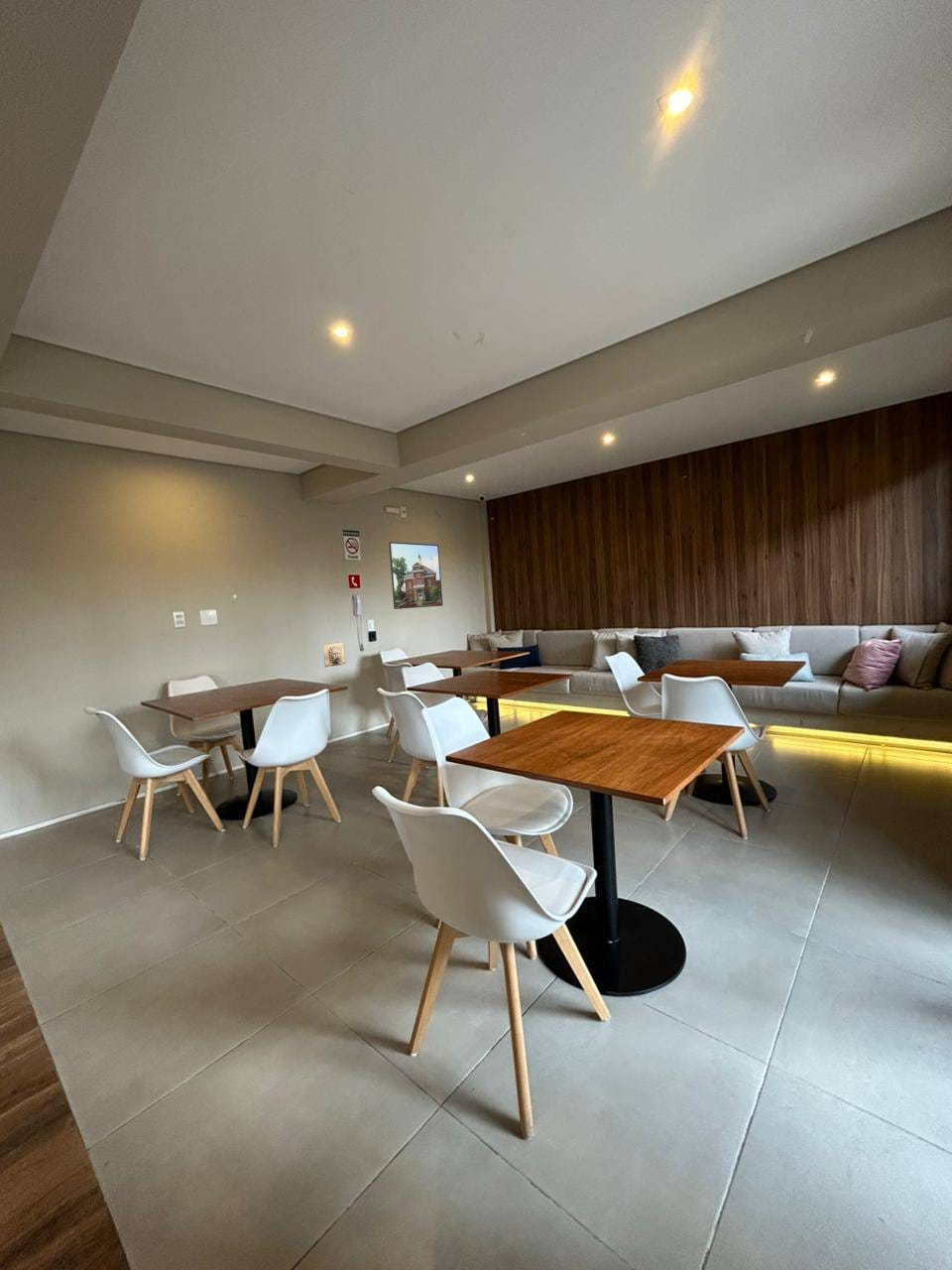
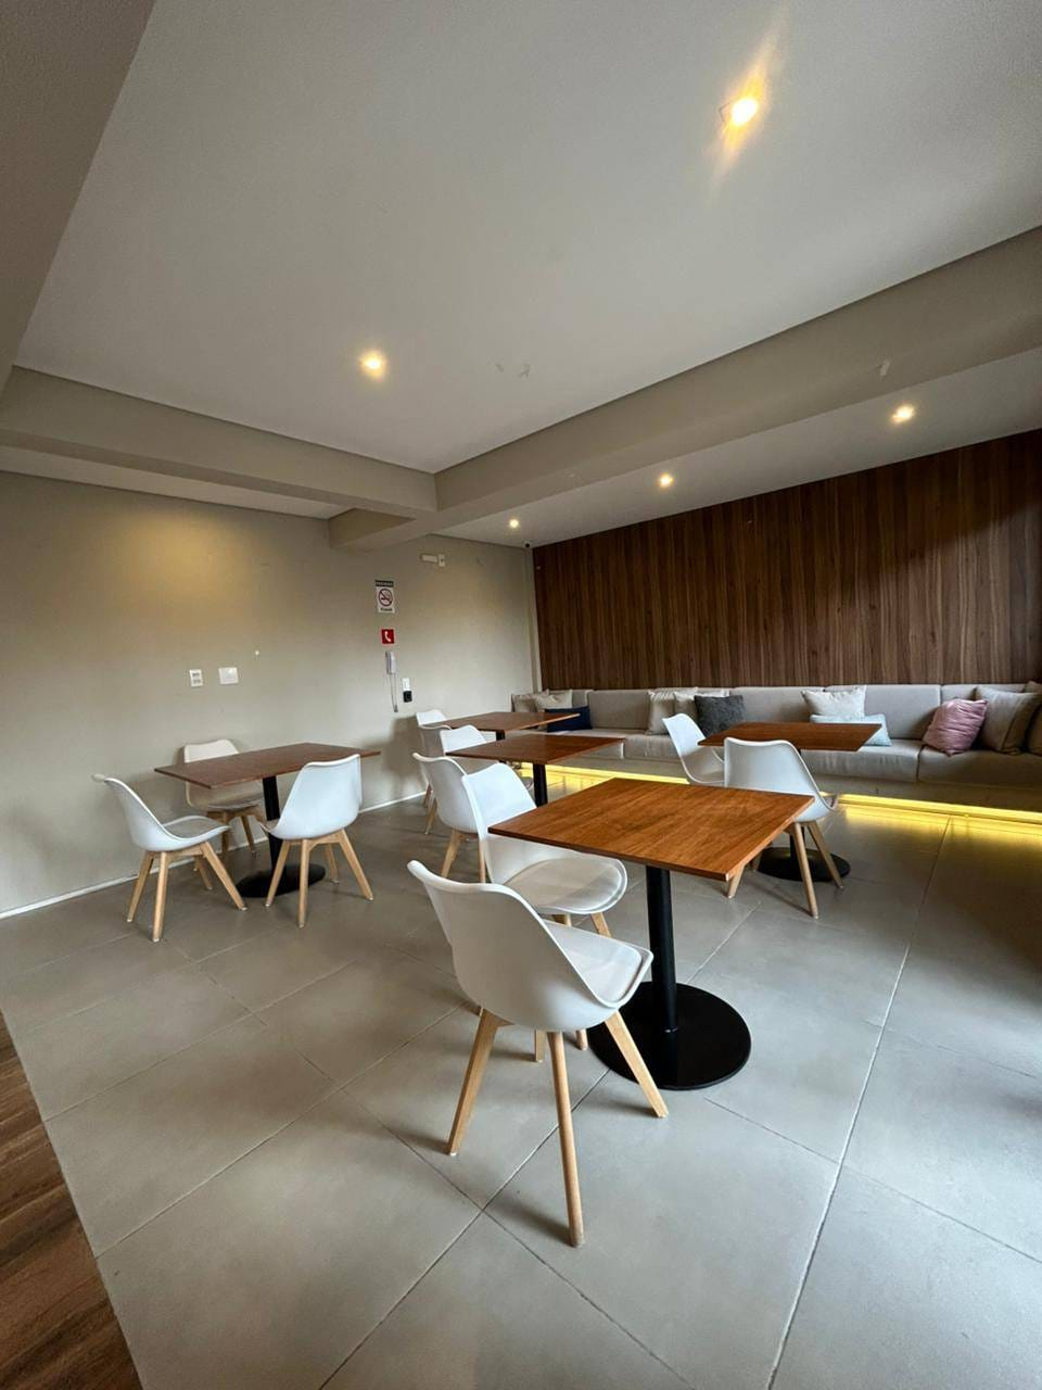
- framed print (416, 575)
- wall relief (335, 654)
